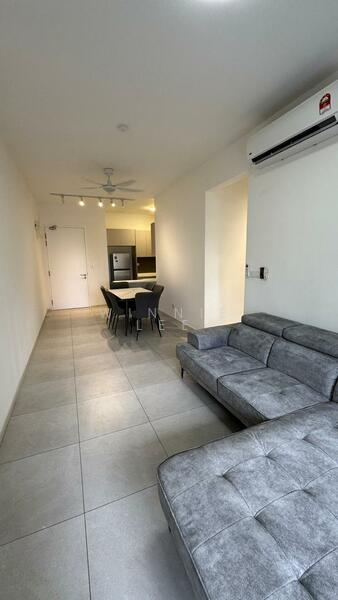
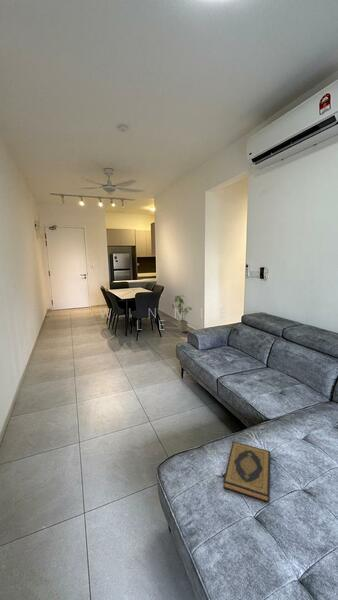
+ house plant (182, 314)
+ hardback book (248, 468)
